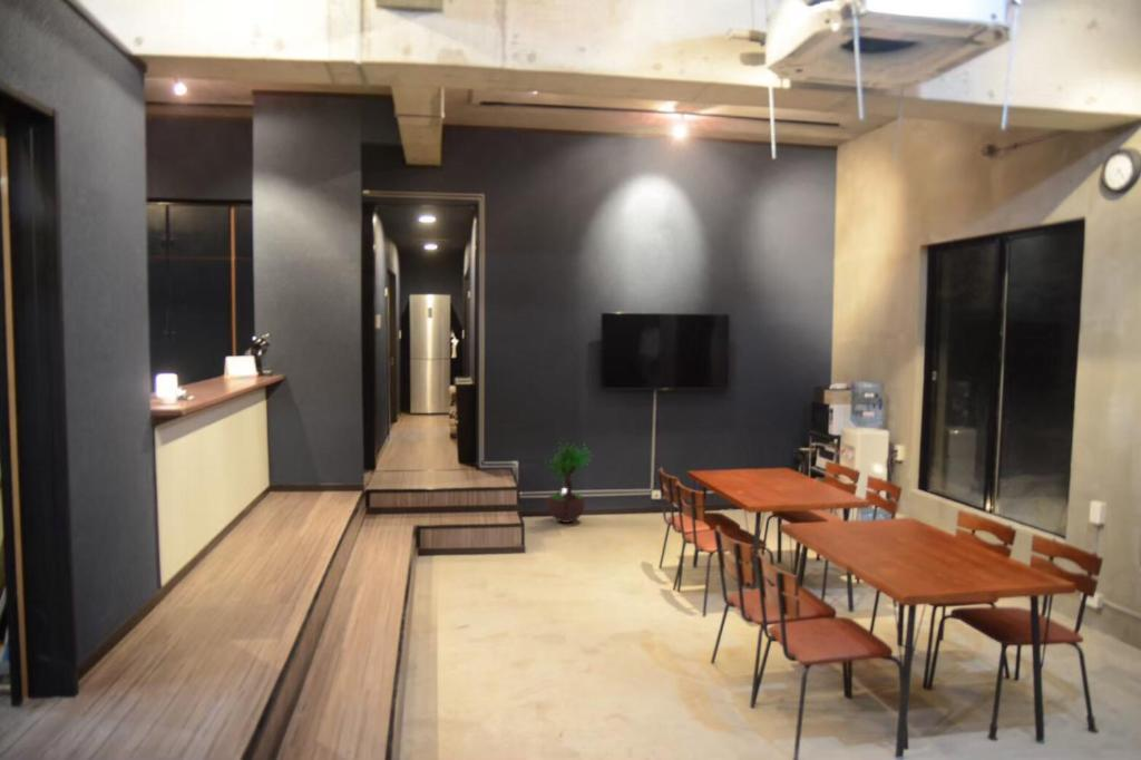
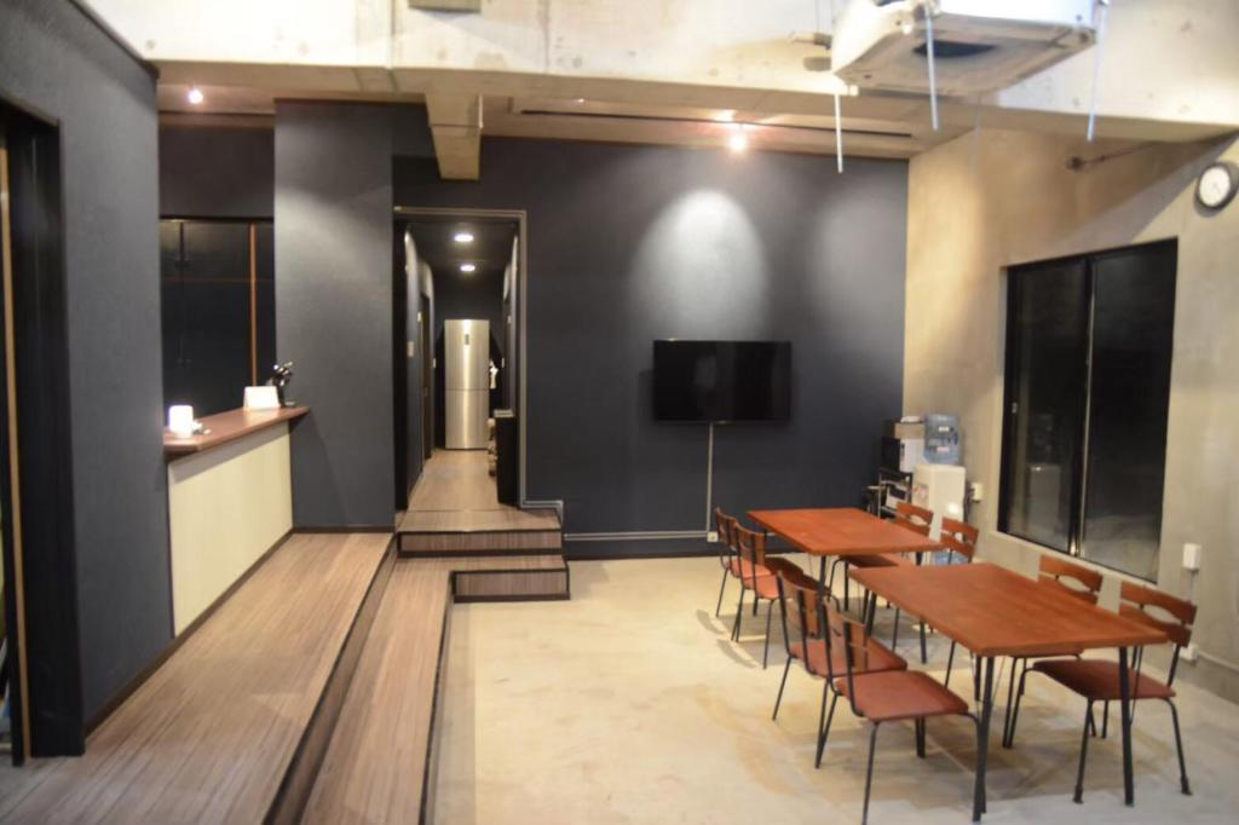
- potted tree (566, 480)
